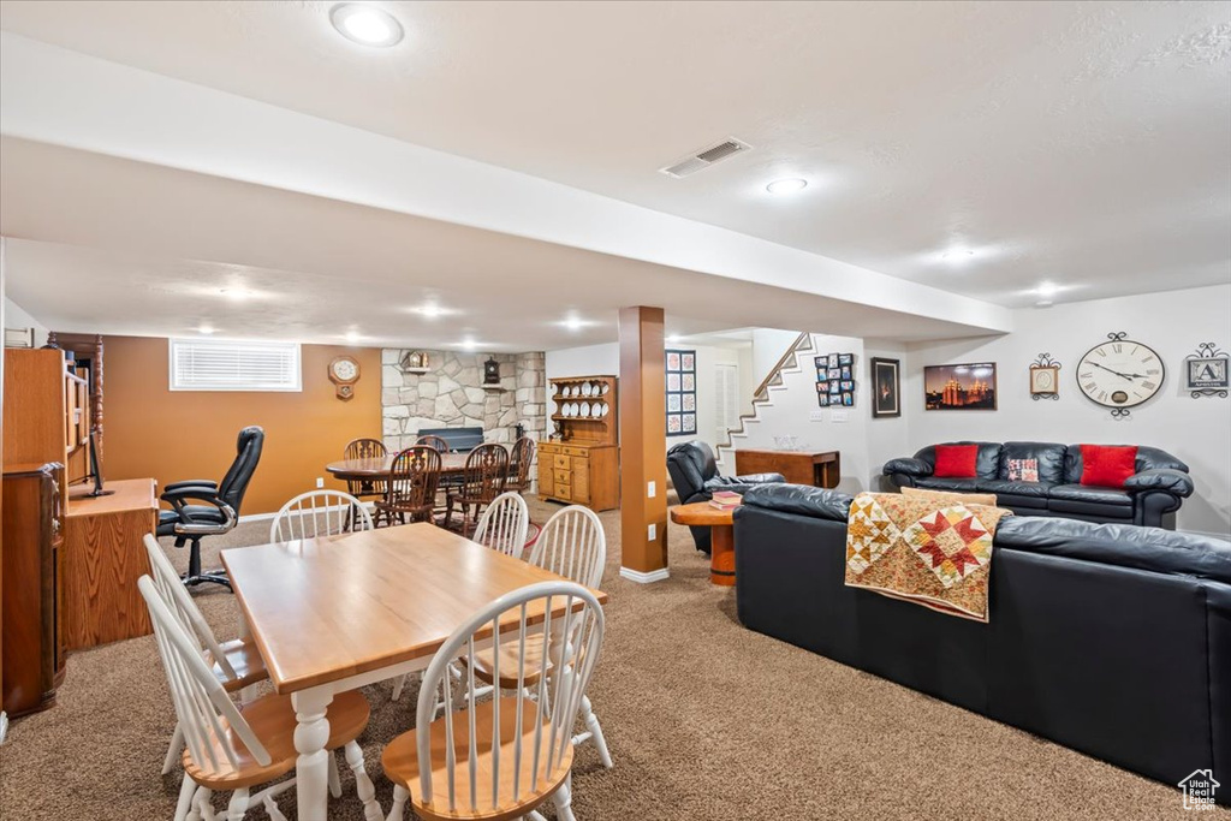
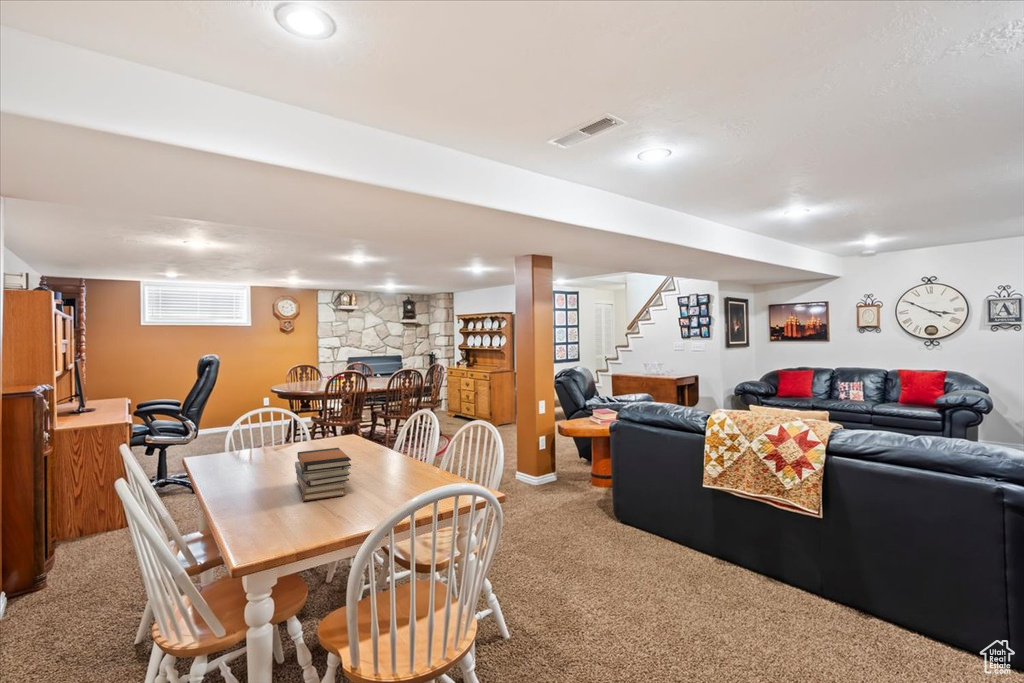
+ book stack (322, 472)
